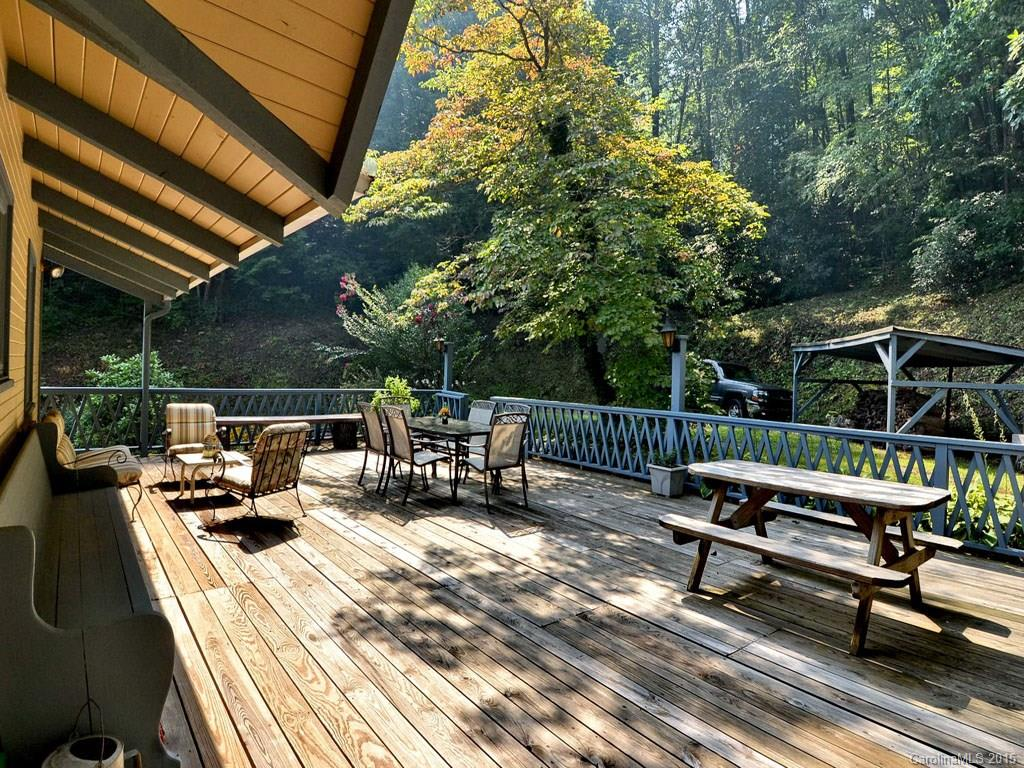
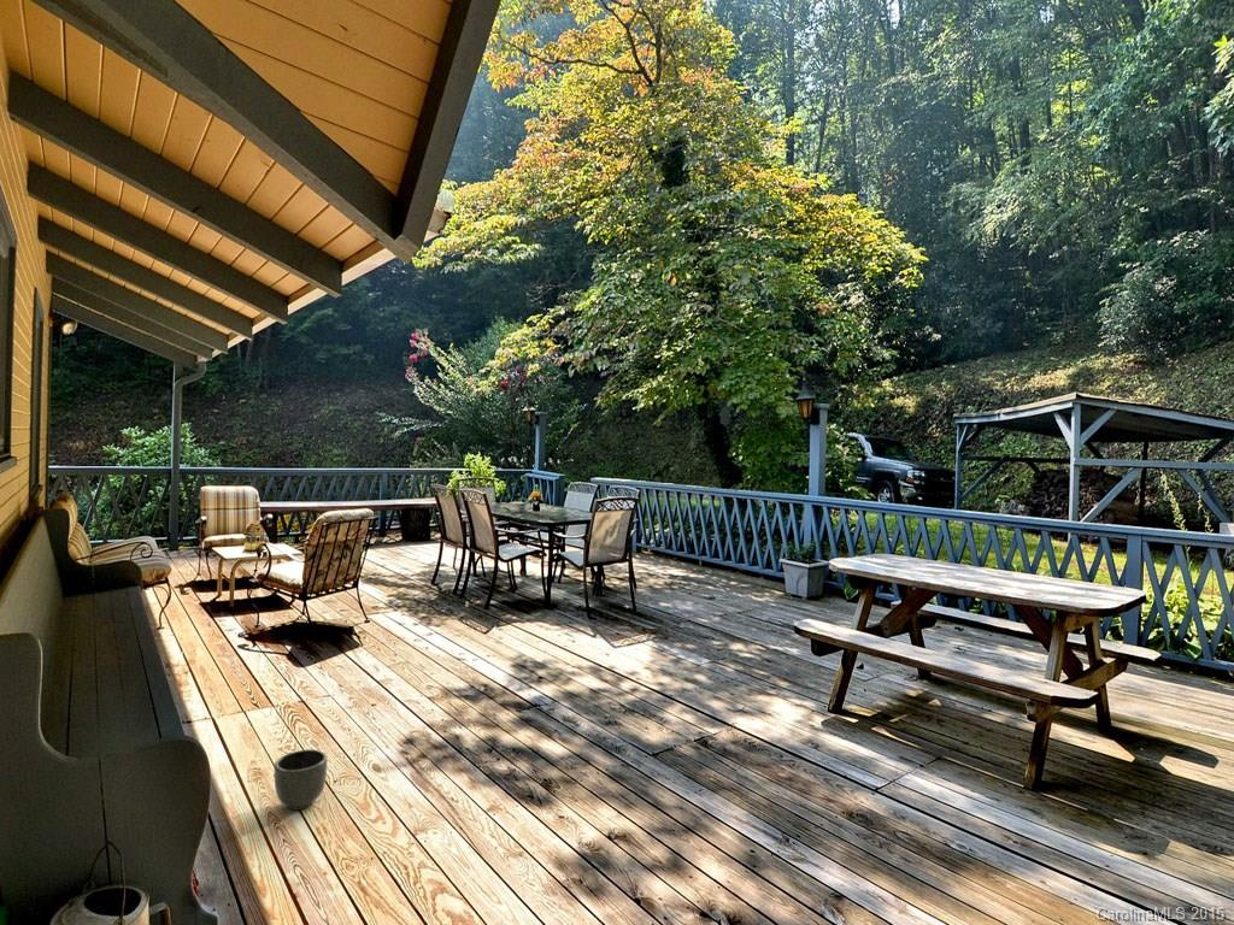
+ planter (300, 782)
